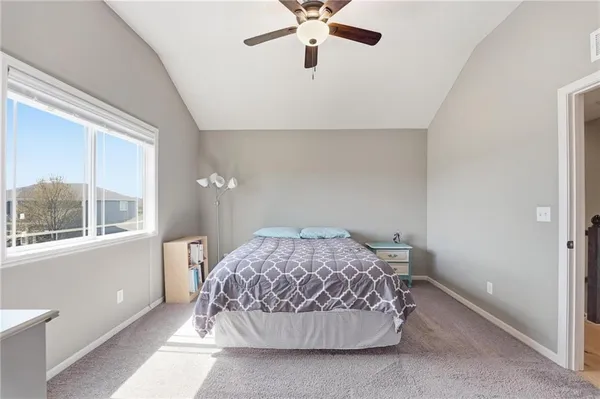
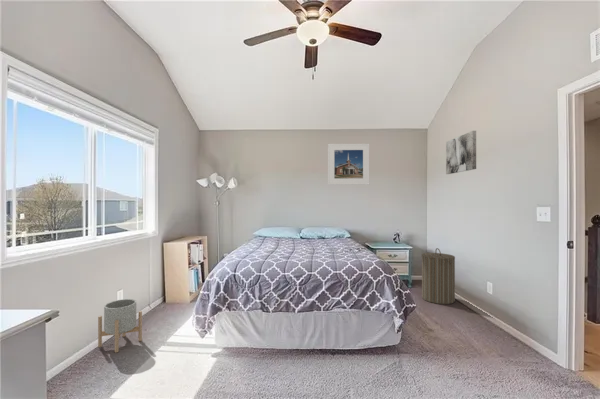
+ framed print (348, 164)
+ planter (120, 323)
+ wall art (459, 154)
+ laundry hamper (438, 273)
